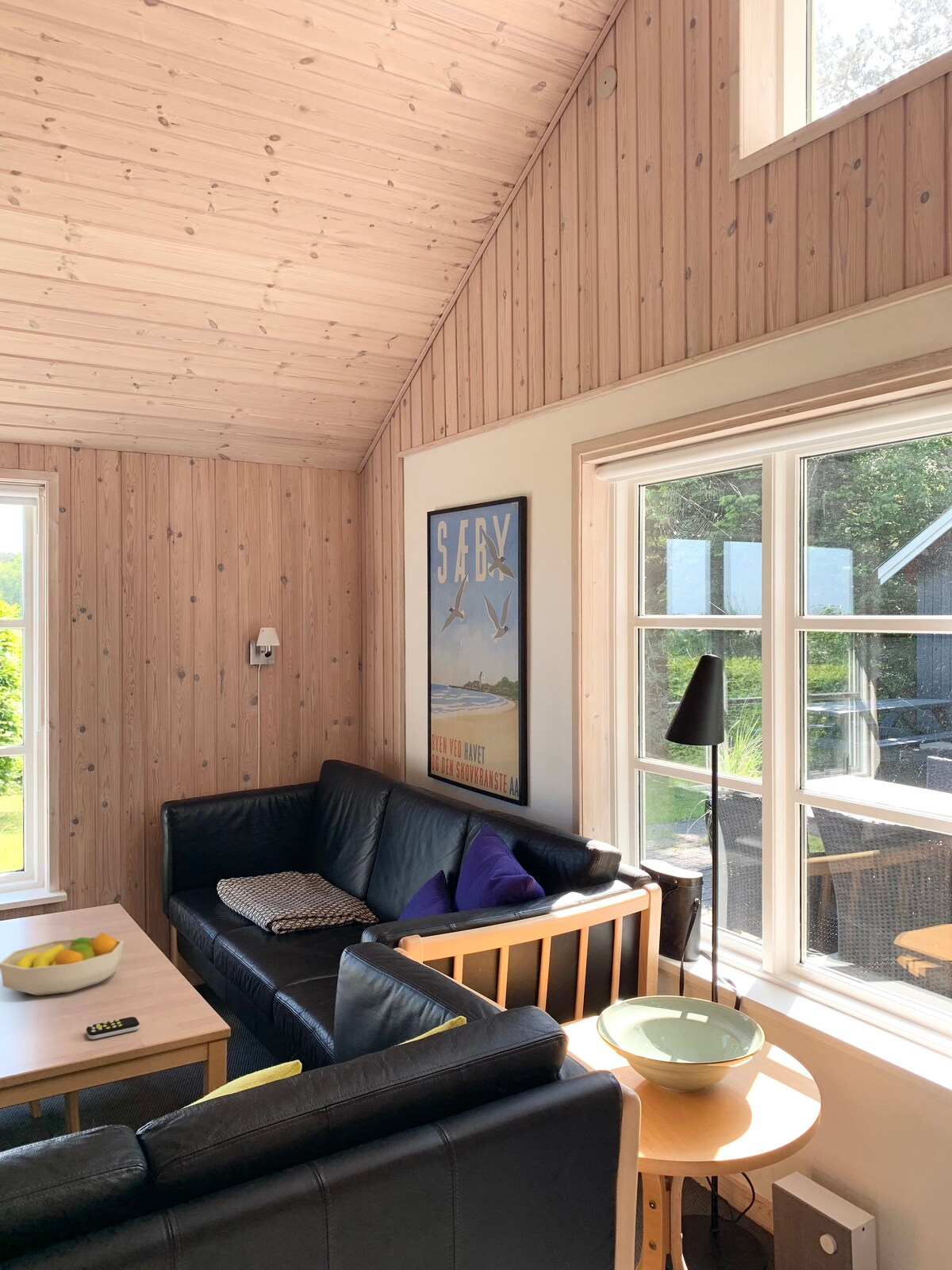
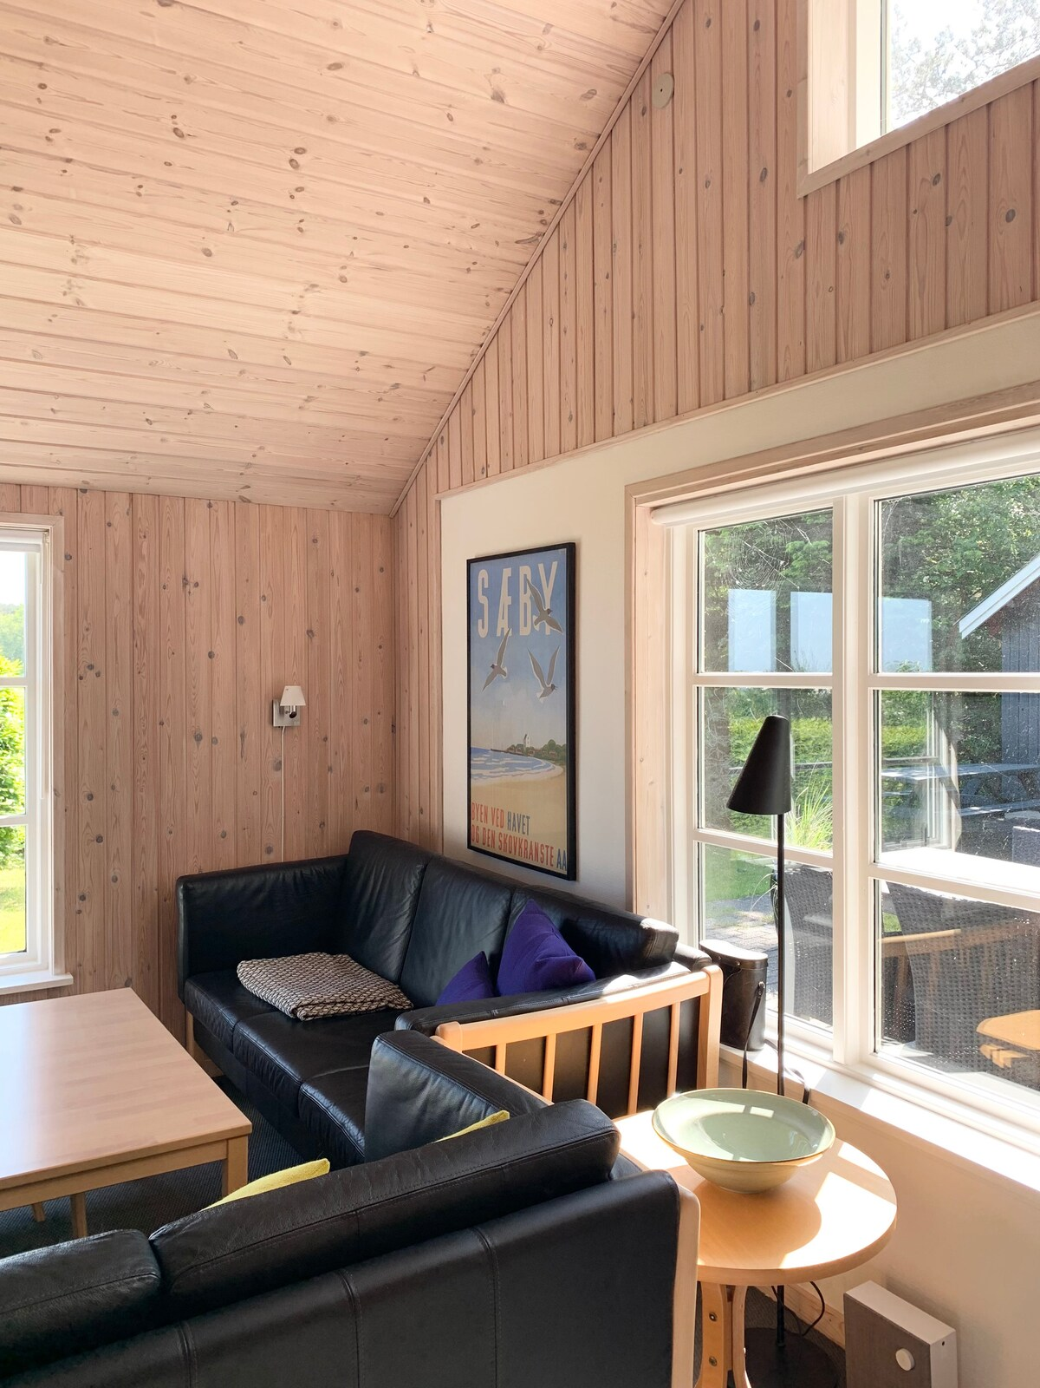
- remote control (113, 1027)
- fruit bowl (63, 960)
